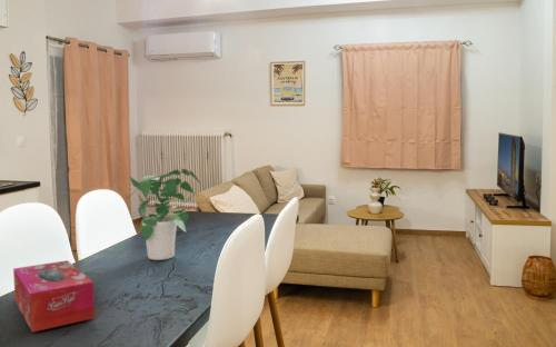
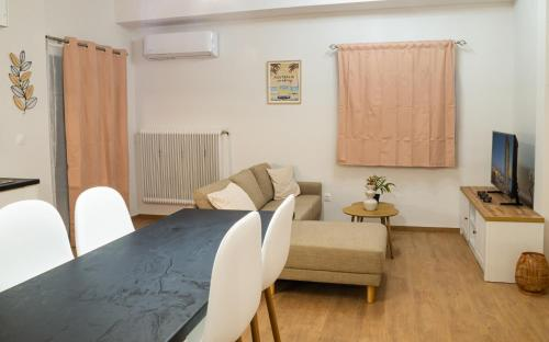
- potted plant (165, 214)
- tissue box (51, 291)
